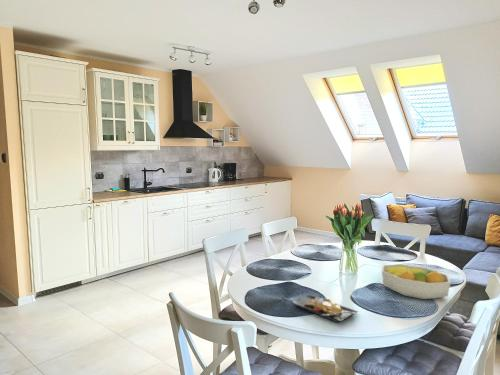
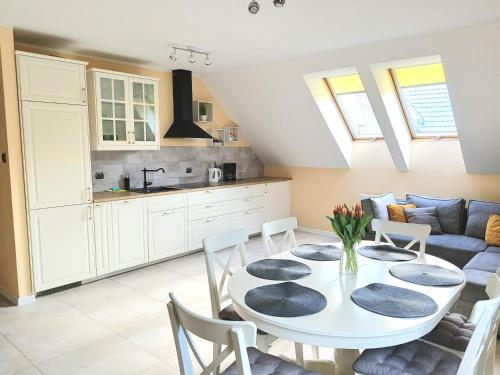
- plate (322, 305)
- fruit bowl (414, 278)
